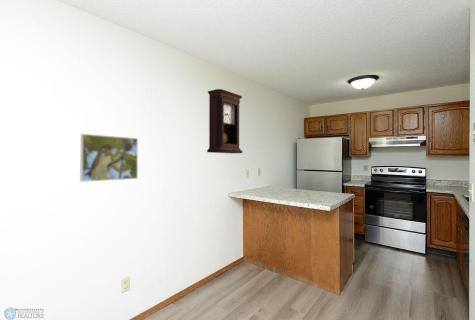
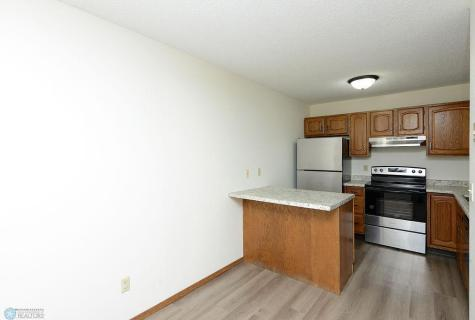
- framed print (111, 158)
- pendulum clock (226, 123)
